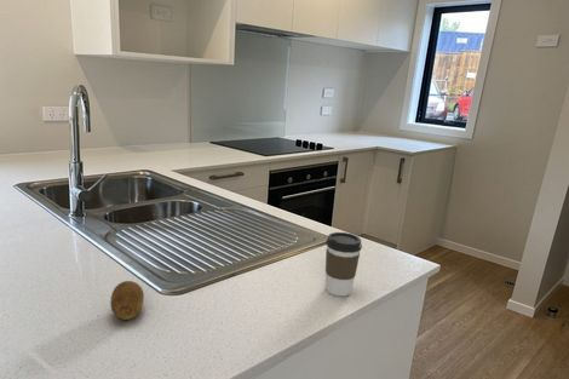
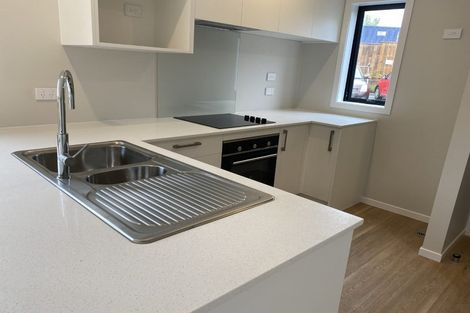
- fruit (127, 299)
- coffee cup (341, 264)
